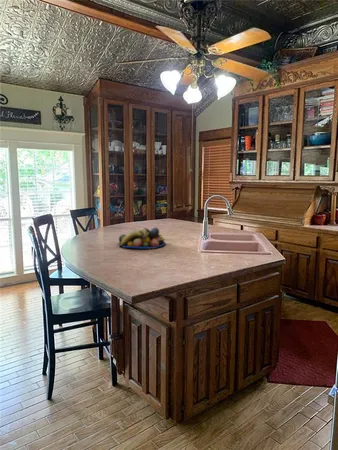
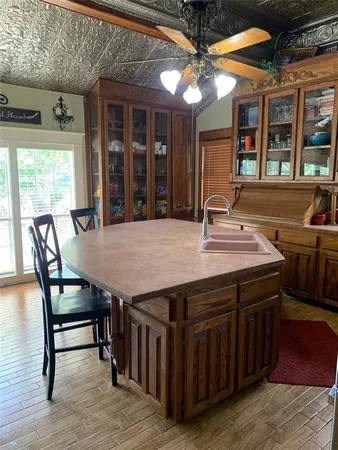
- fruit bowl (142, 236)
